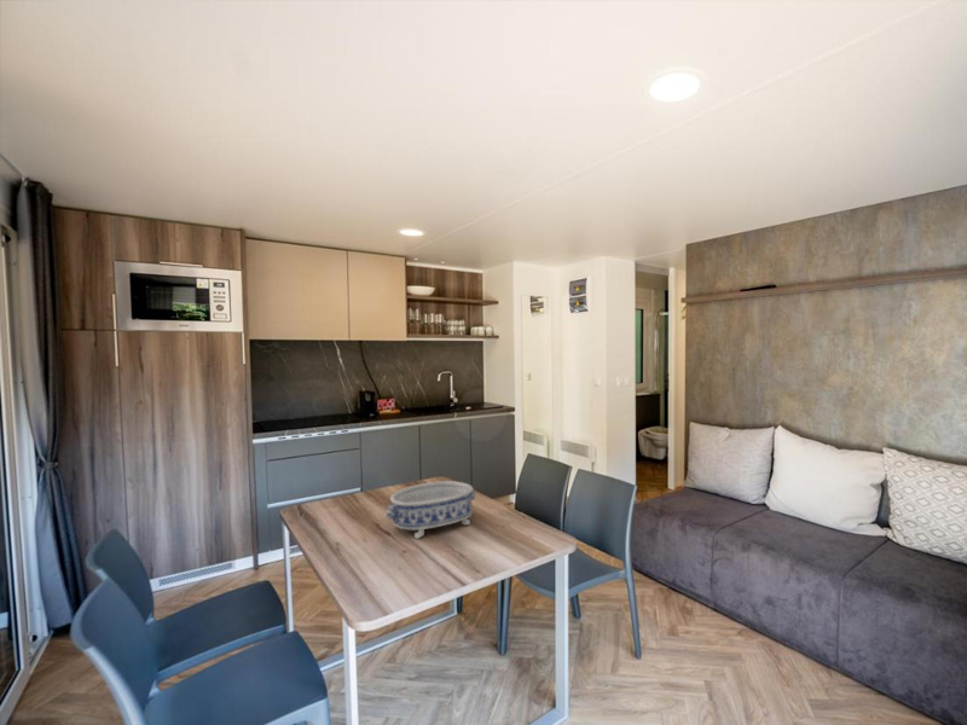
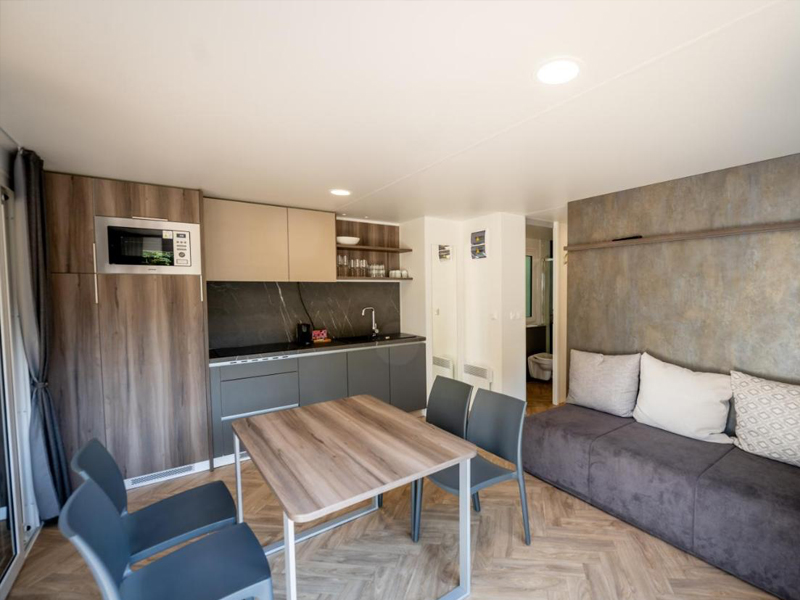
- decorative bowl (433, 506)
